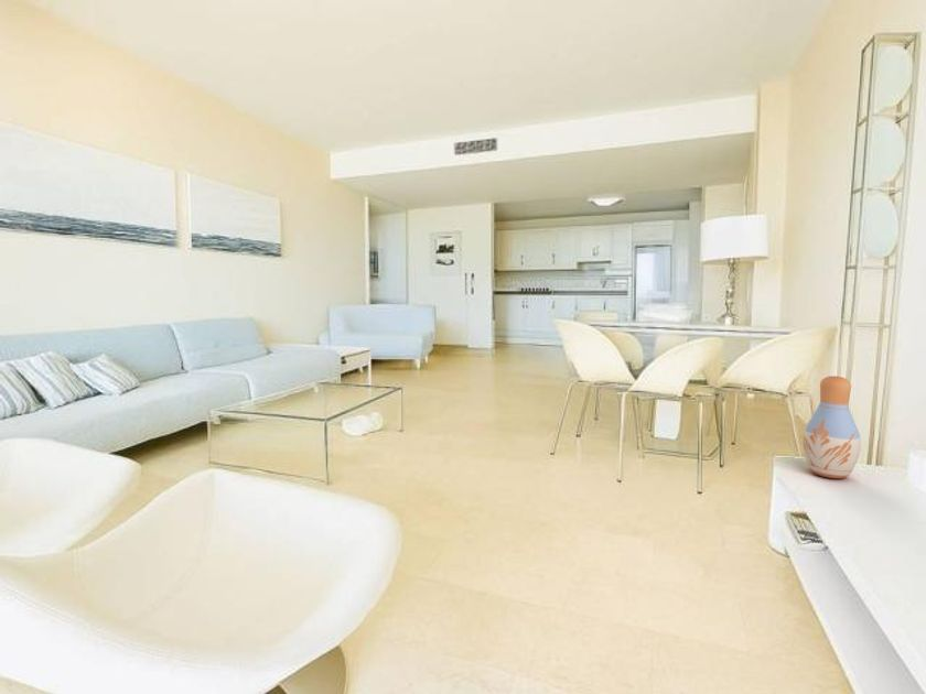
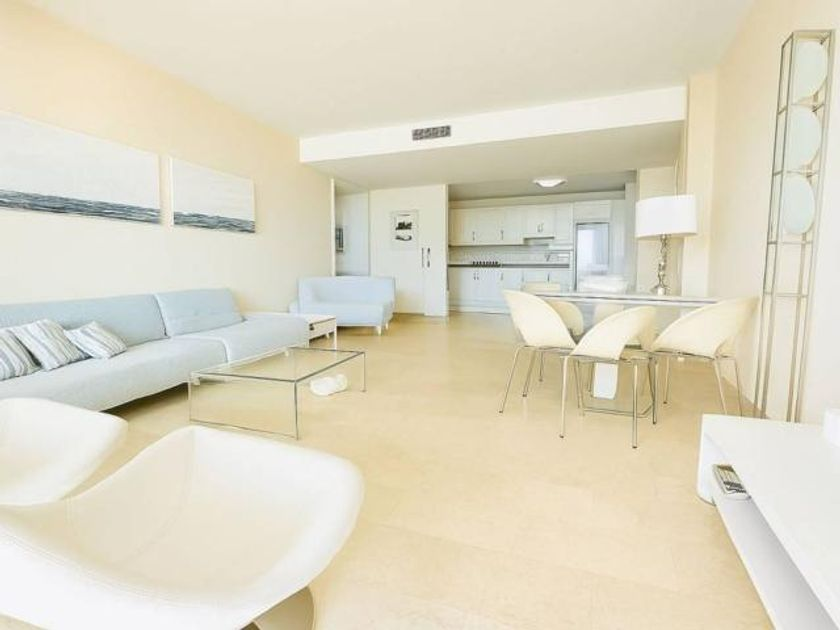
- vase (831, 425)
